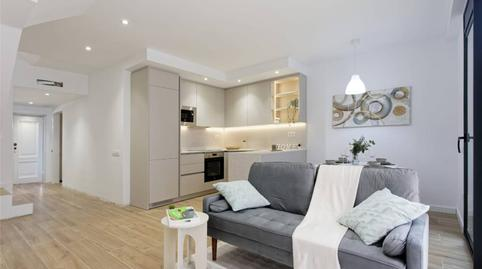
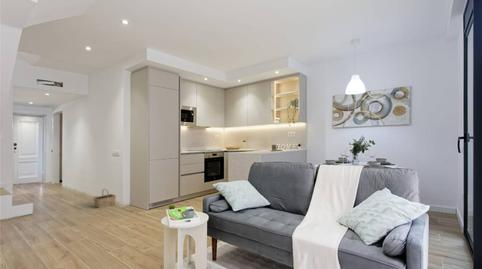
+ basket (104, 197)
